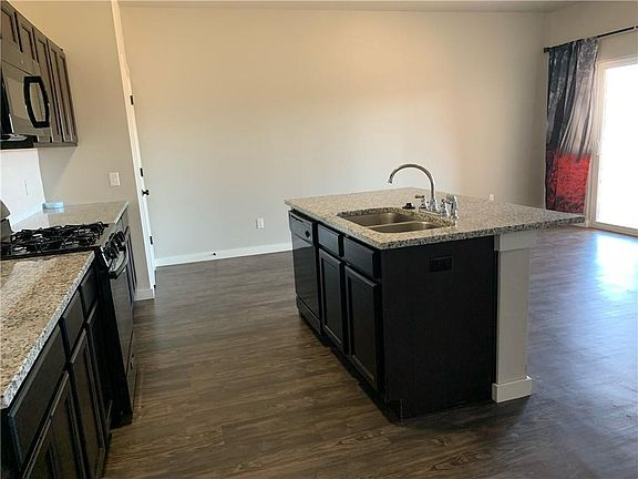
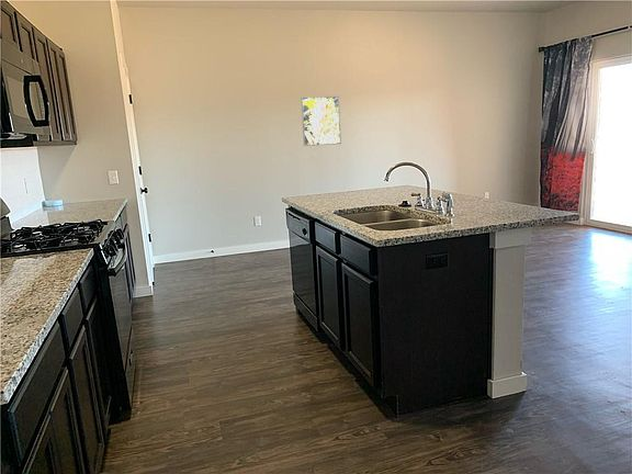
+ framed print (321, 121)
